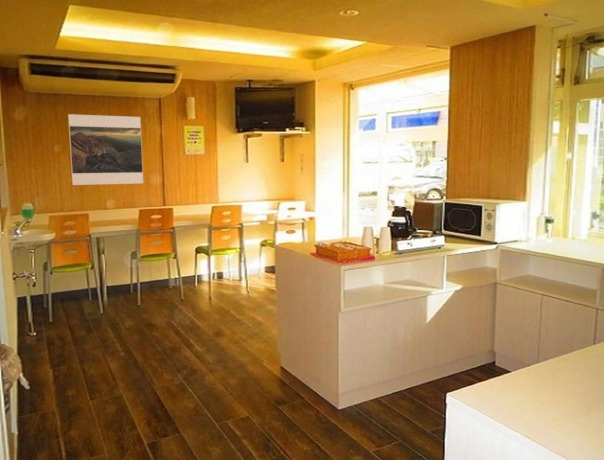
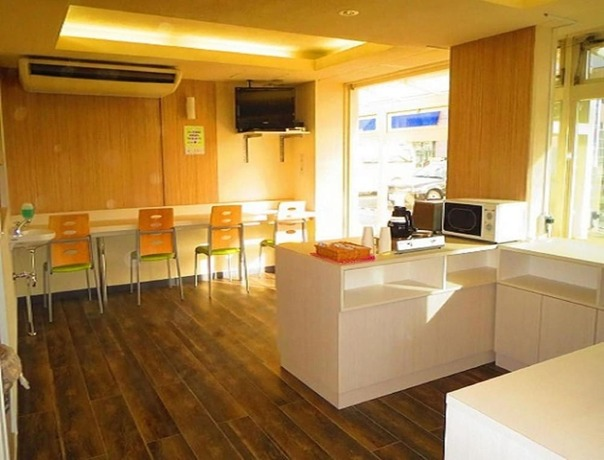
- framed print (107, 150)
